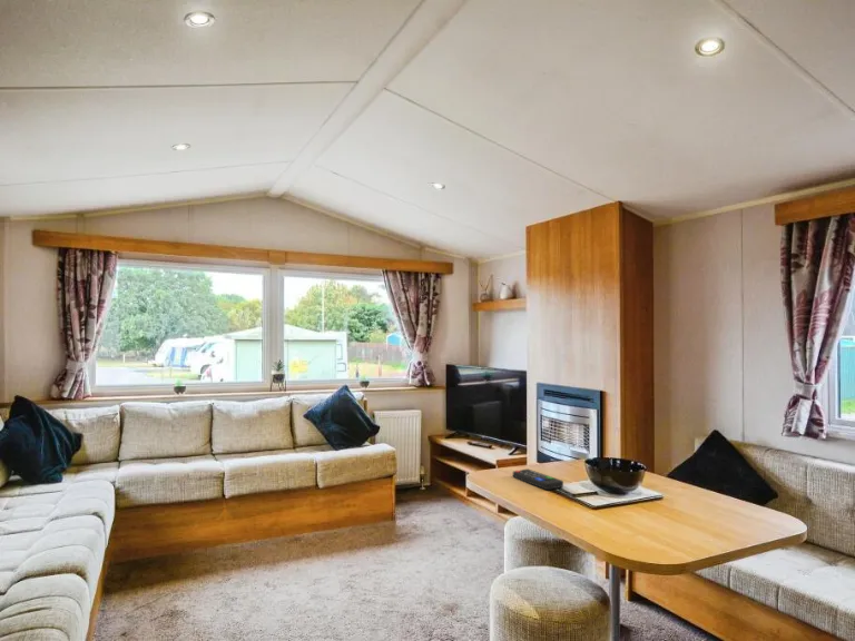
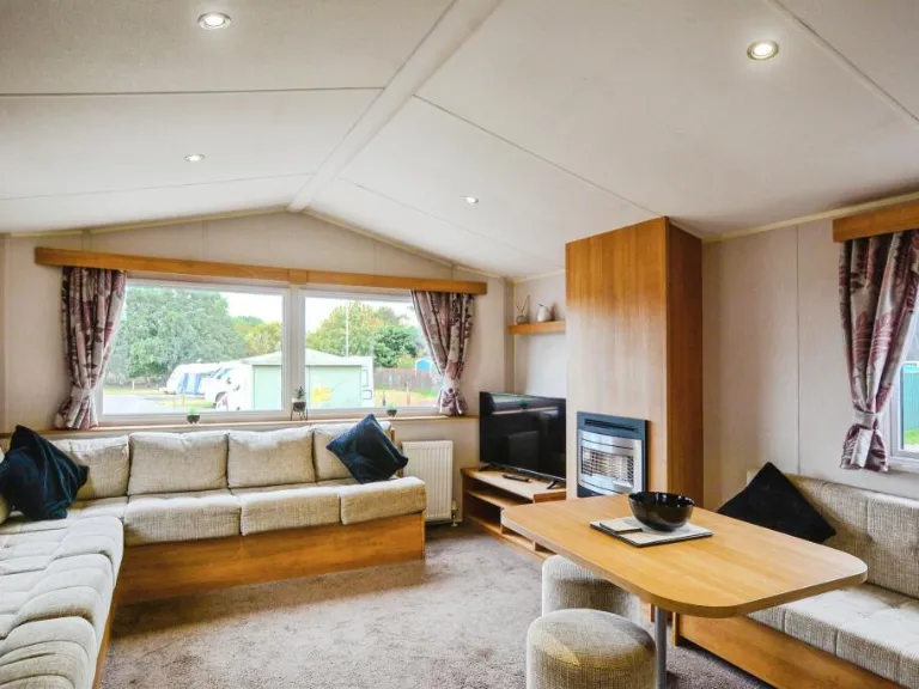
- remote control (537, 477)
